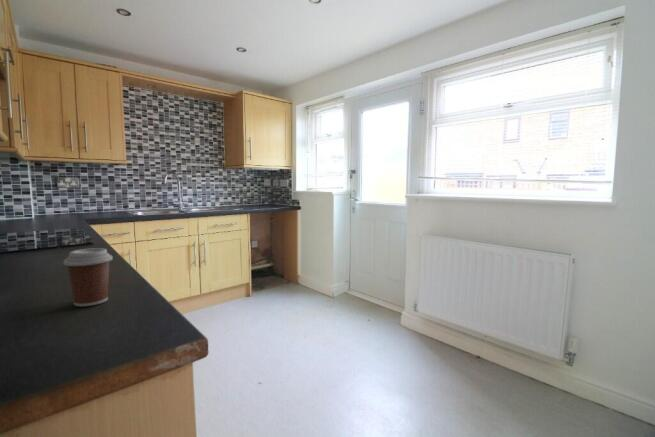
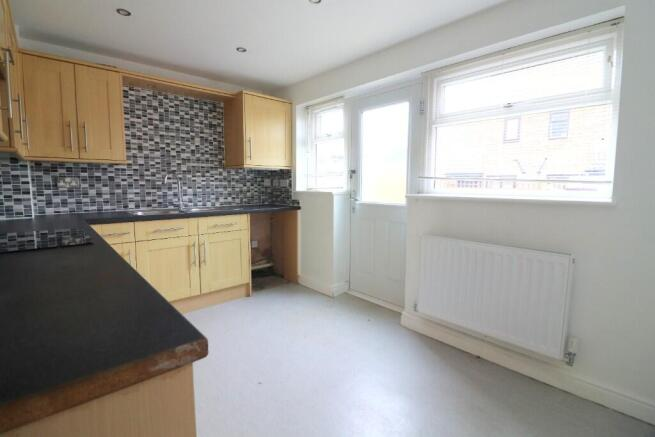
- coffee cup (89, 276)
